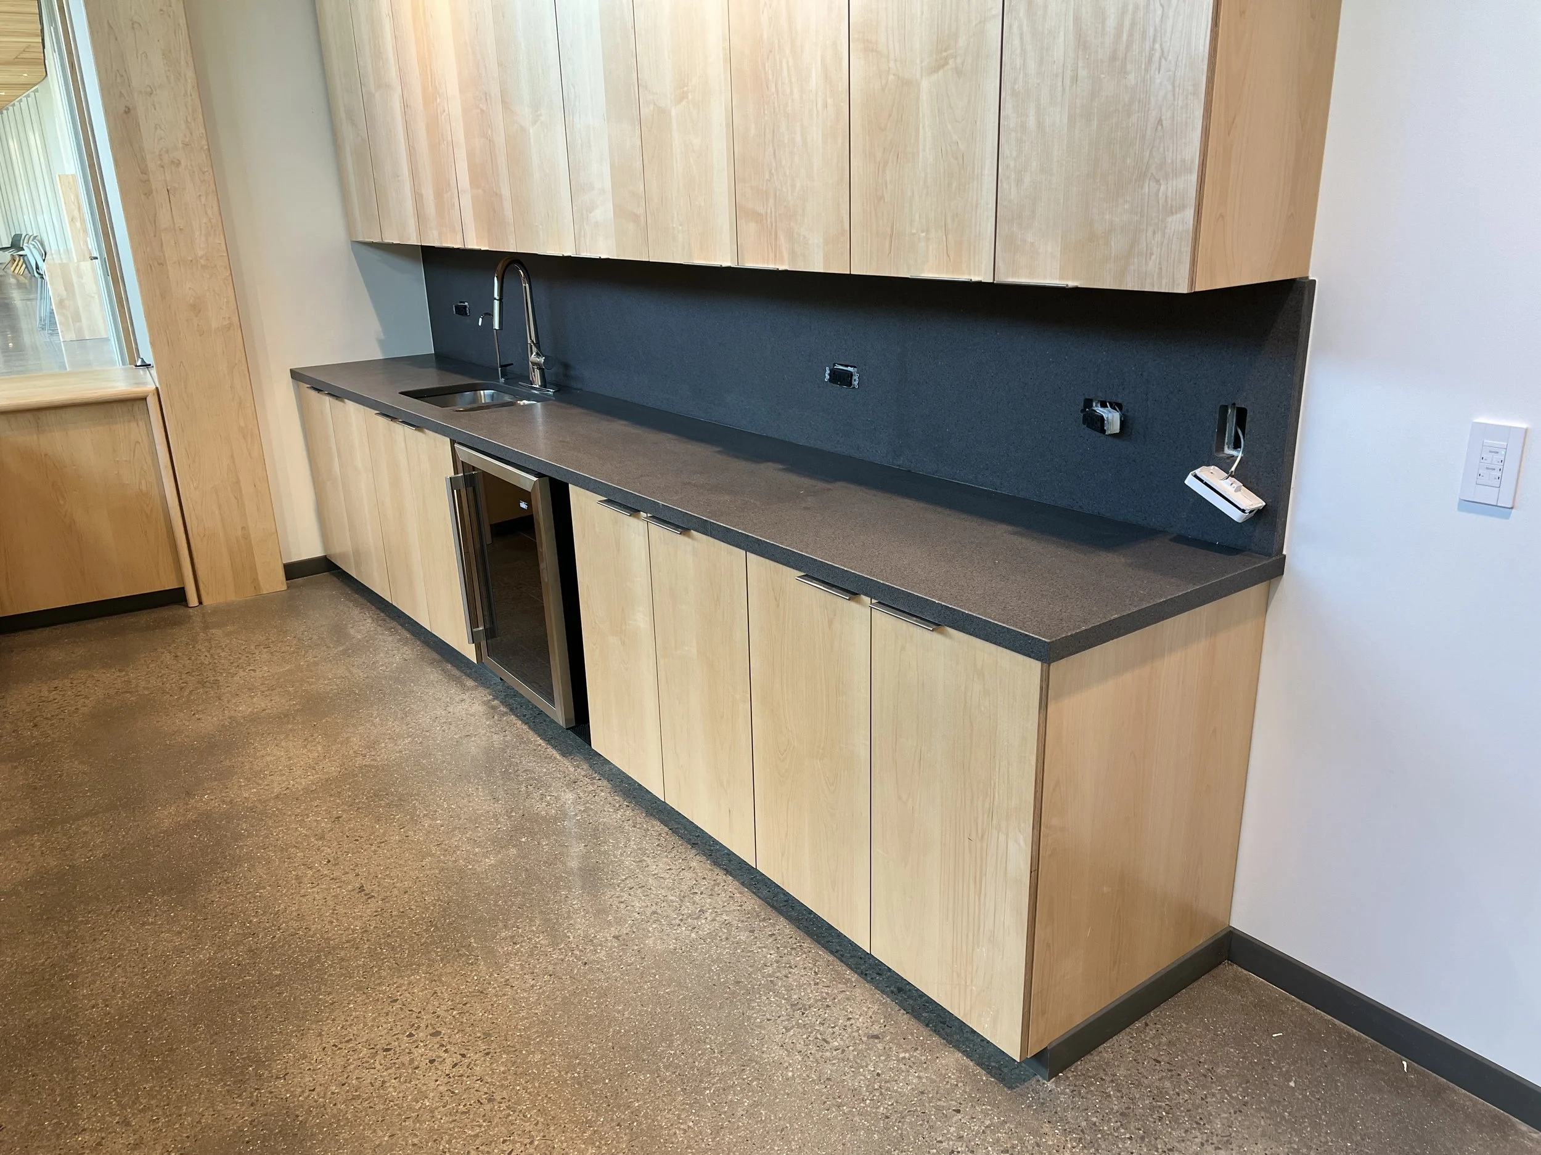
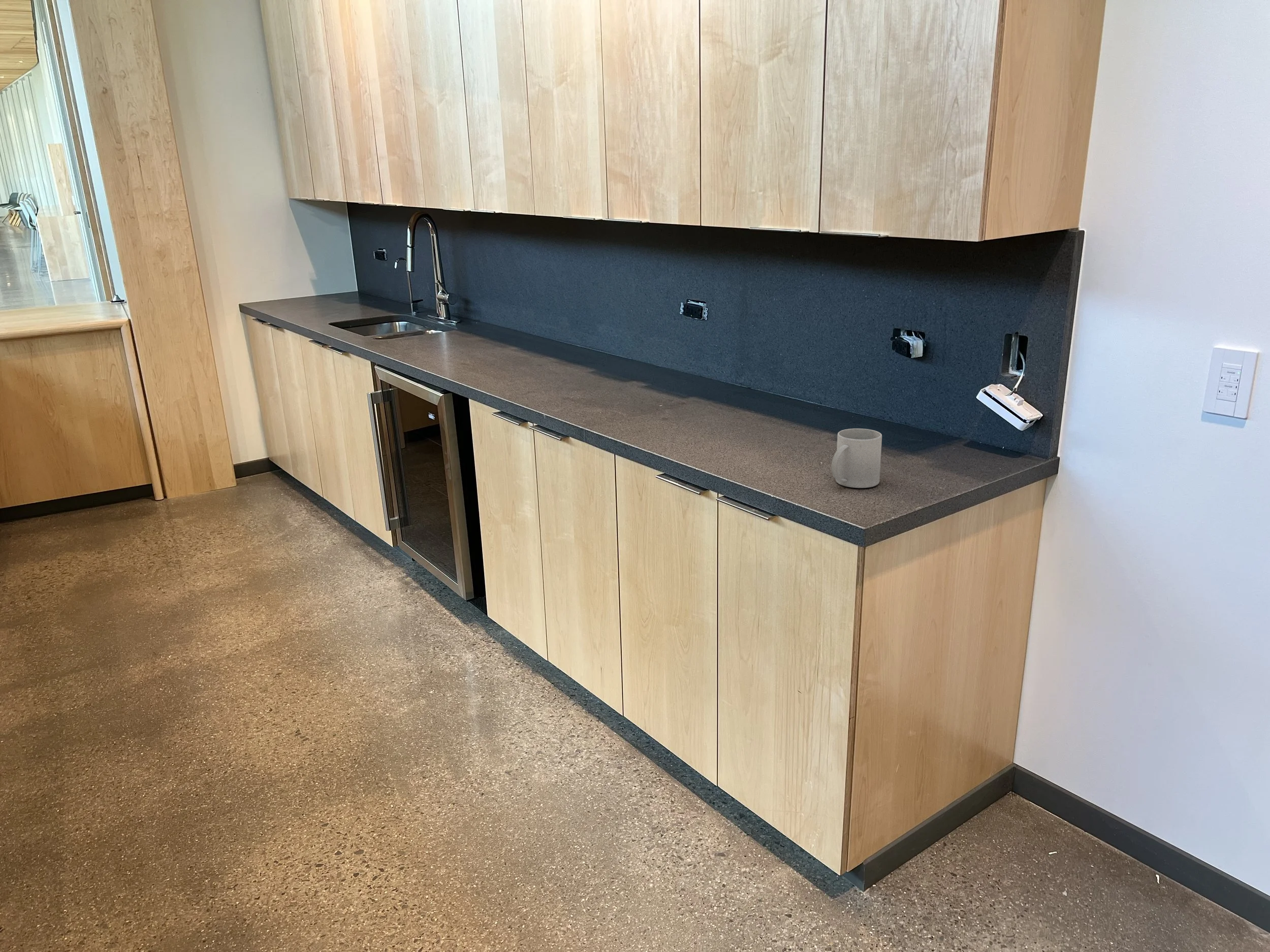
+ mug (852, 460)
